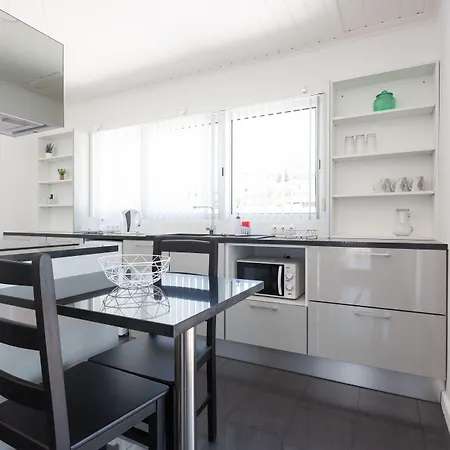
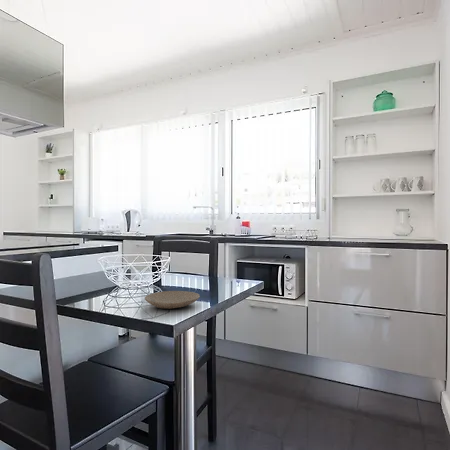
+ plate (172, 300)
